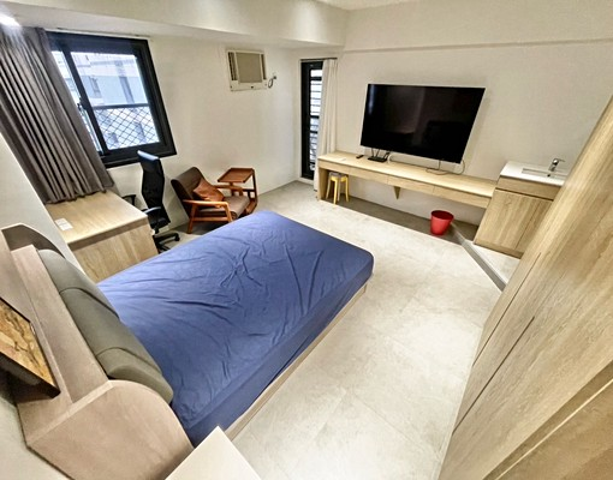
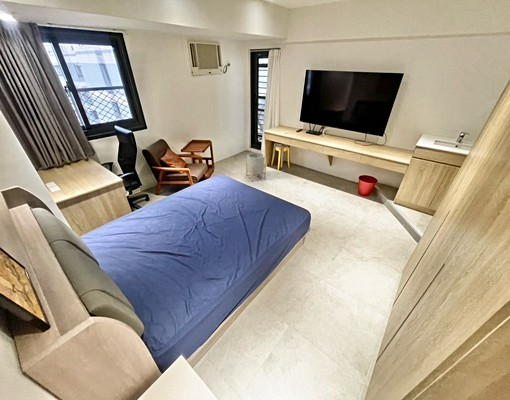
+ planter (255, 166)
